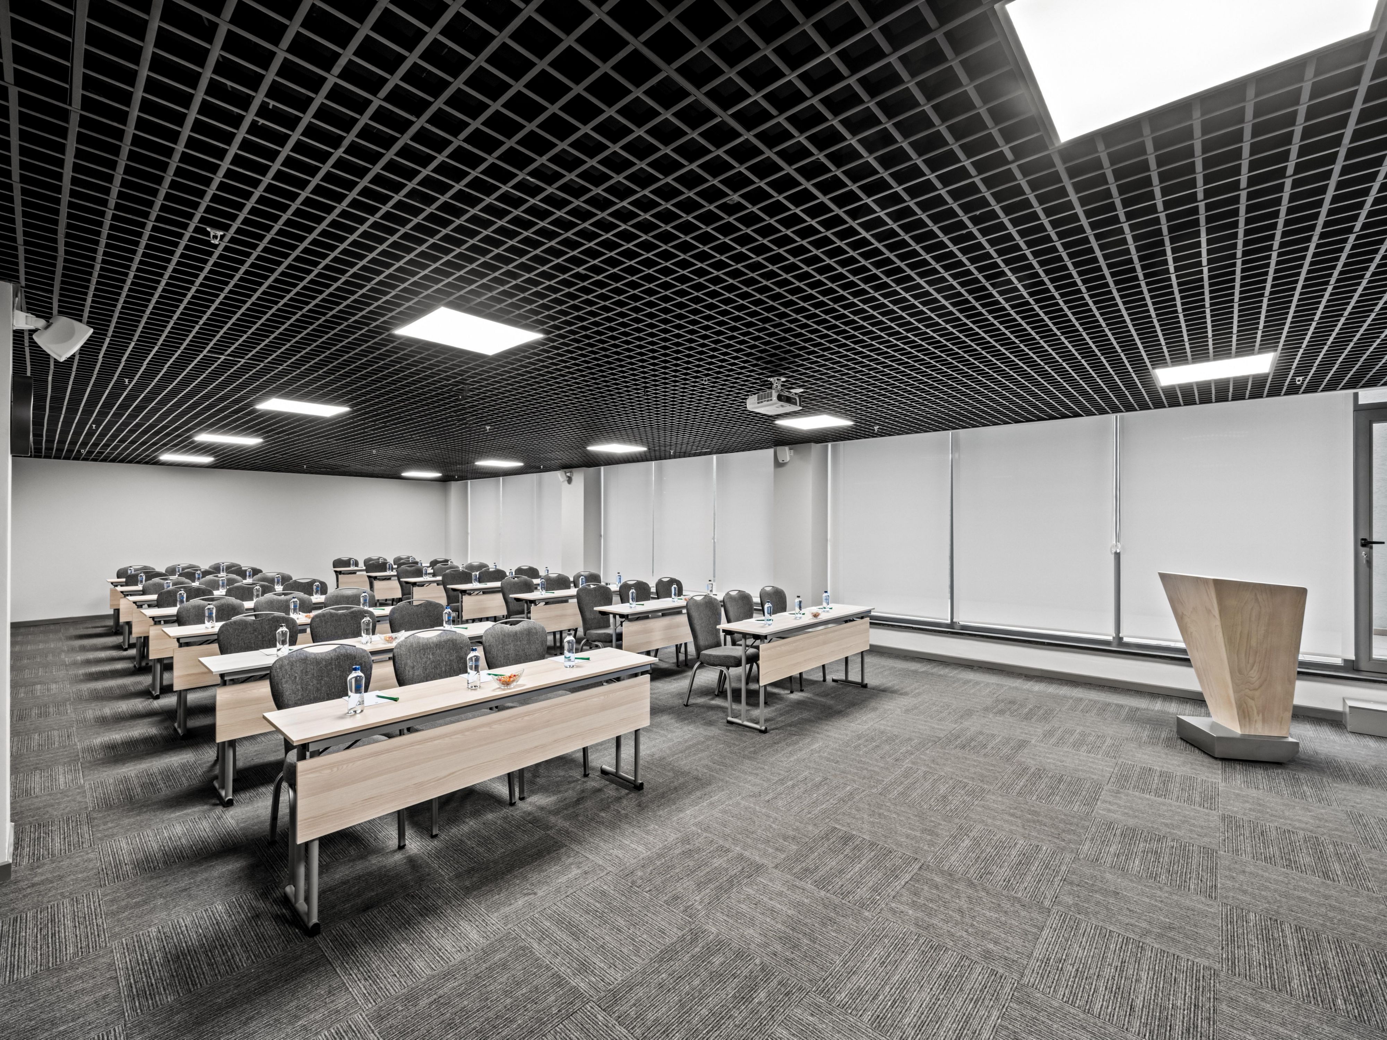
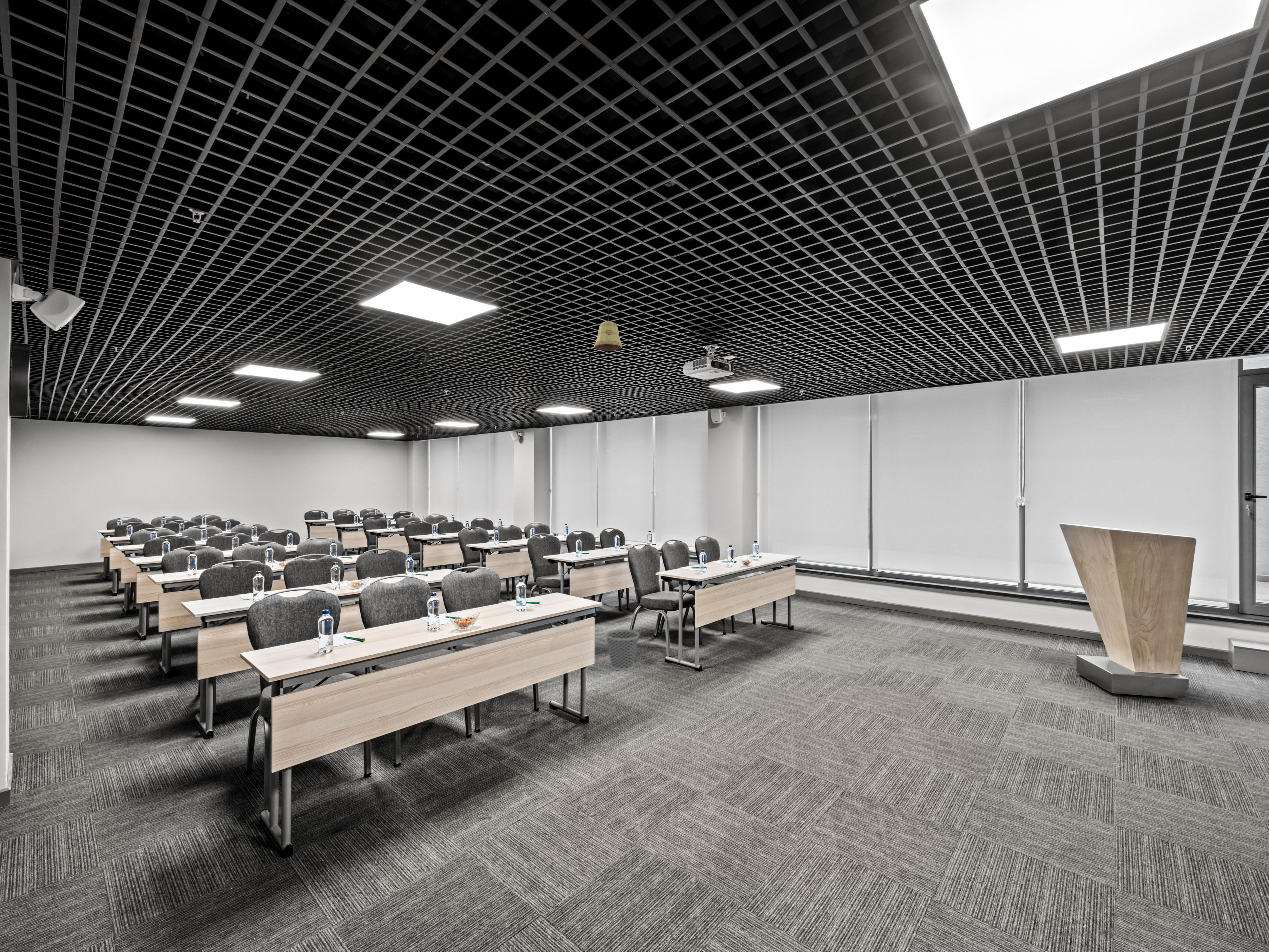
+ wastebasket (622, 650)
+ pendant light (608, 322)
